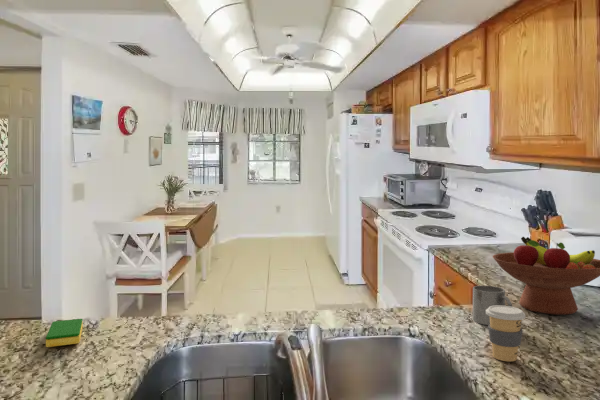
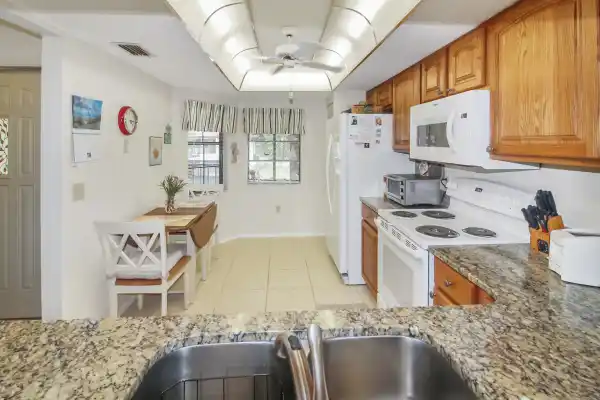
- mug (493, 305)
- dish sponge (65, 331)
- coffee cup (504, 333)
- fruit bowl (548, 274)
